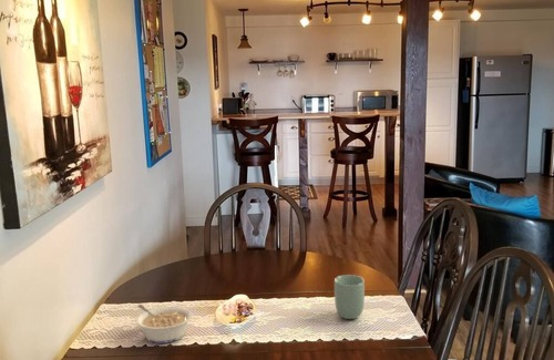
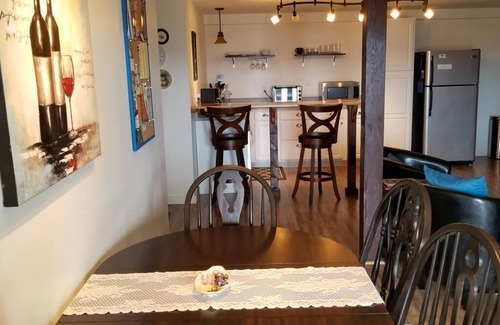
- cup (349, 298)
- legume (162, 323)
